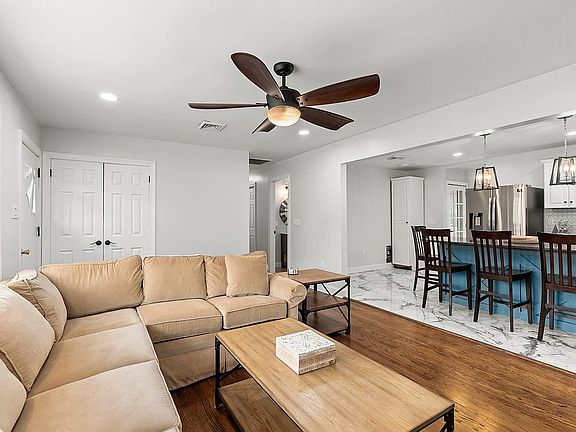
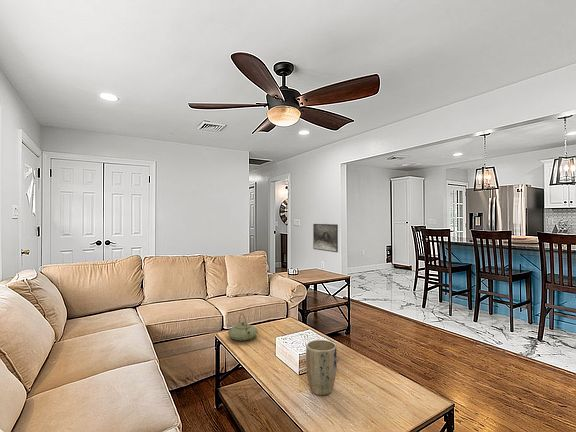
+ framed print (324, 237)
+ plant pot (321, 367)
+ teapot (243, 326)
